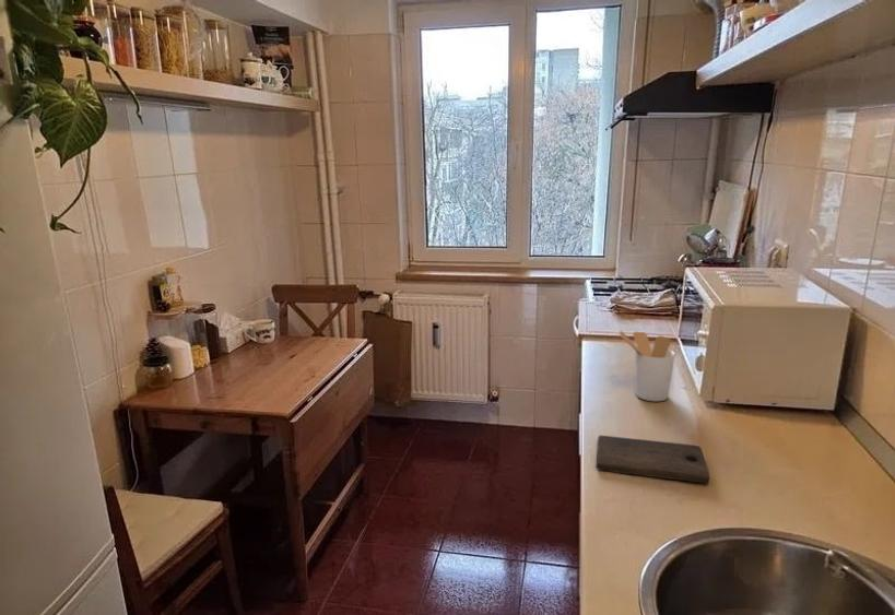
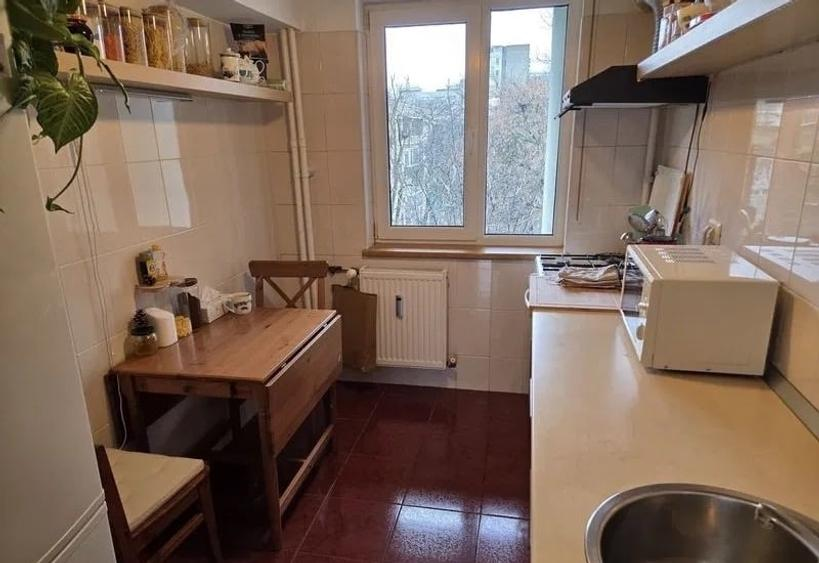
- utensil holder (644, 363)
- cutting board (649, 457)
